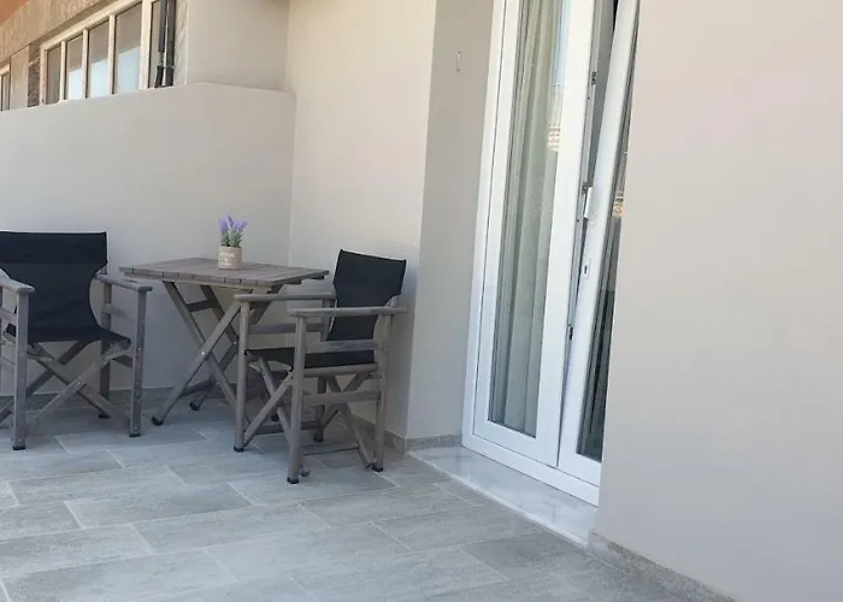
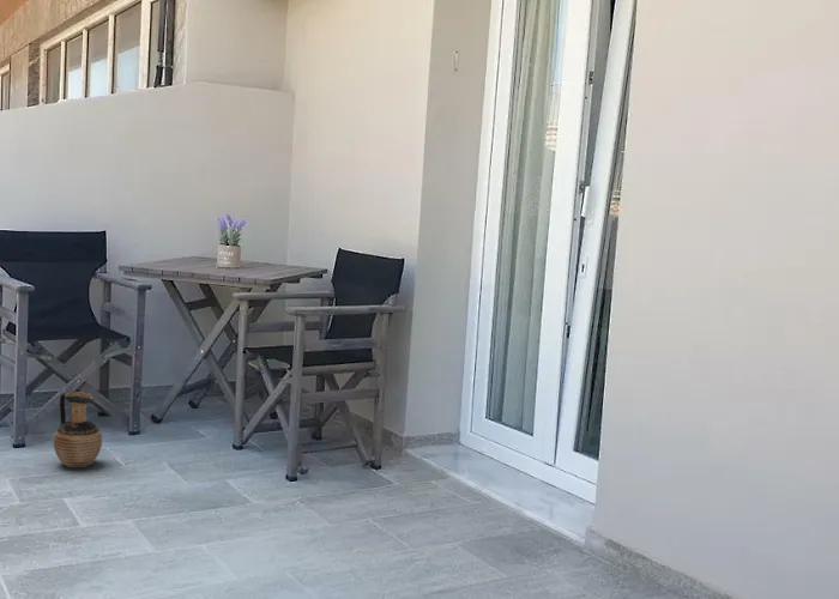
+ ceramic jug (78, 428)
